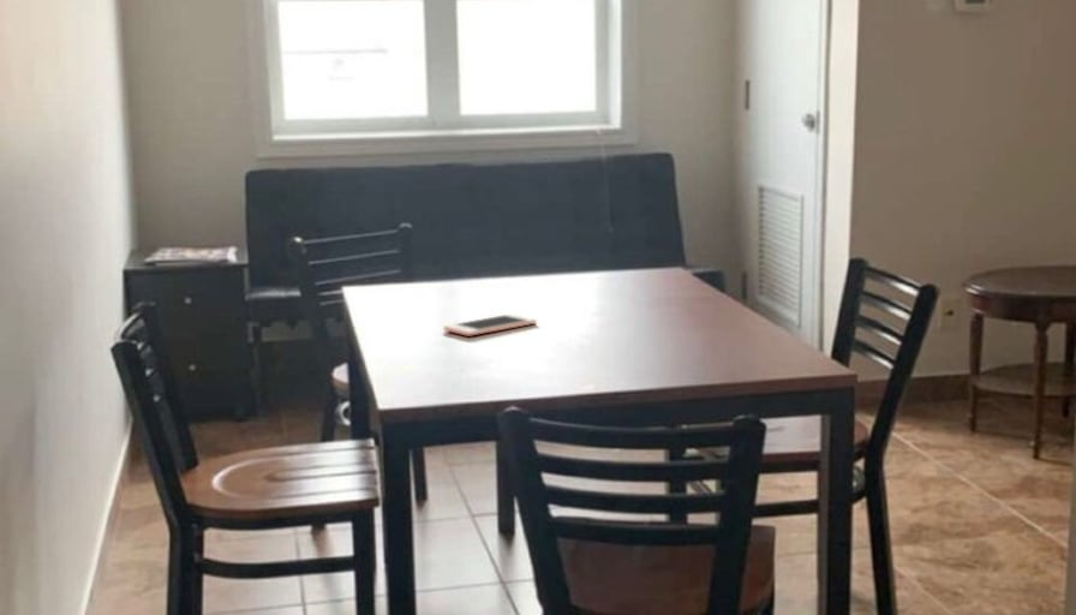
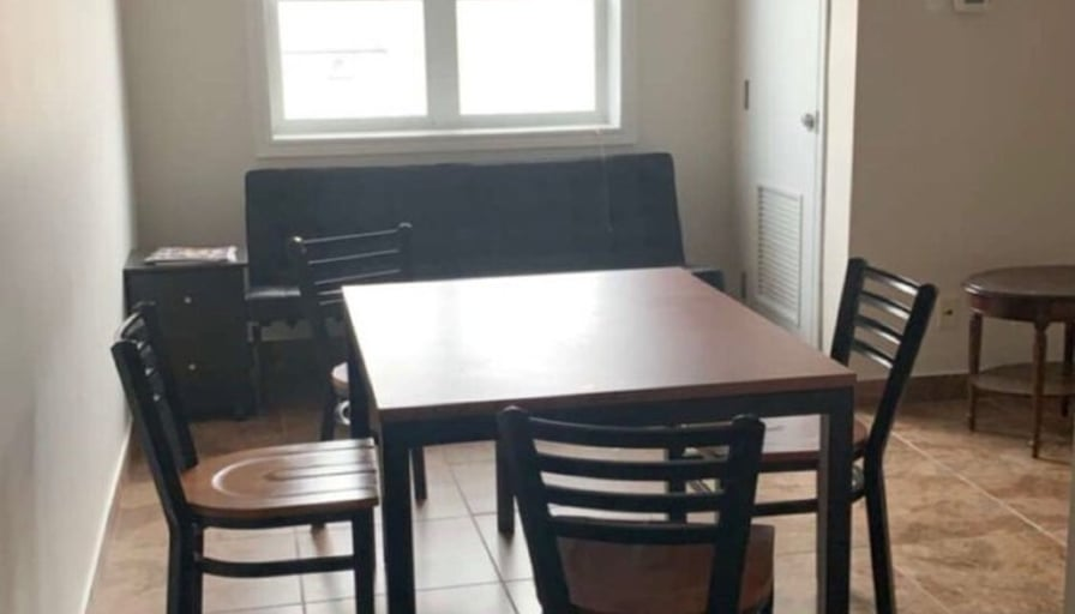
- cell phone (490, 324)
